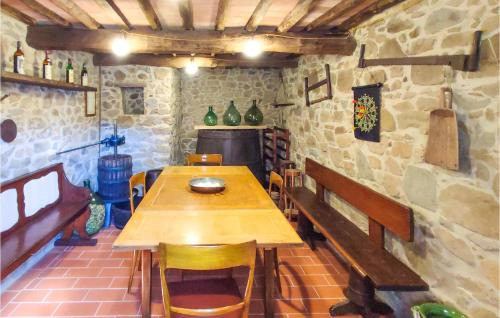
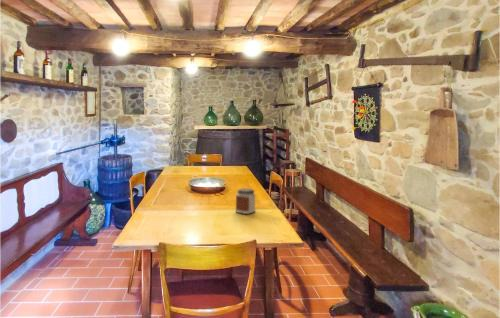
+ jar (245, 200)
